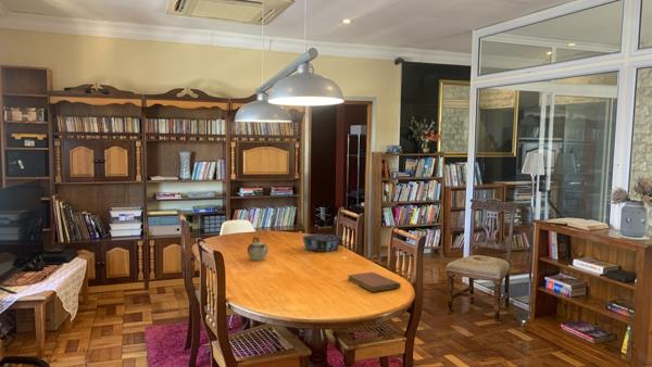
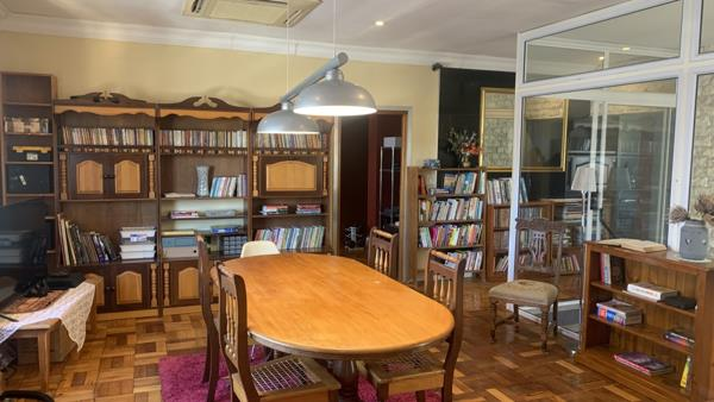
- decorative bowl (322, 242)
- notebook (373, 281)
- teapot (258, 249)
